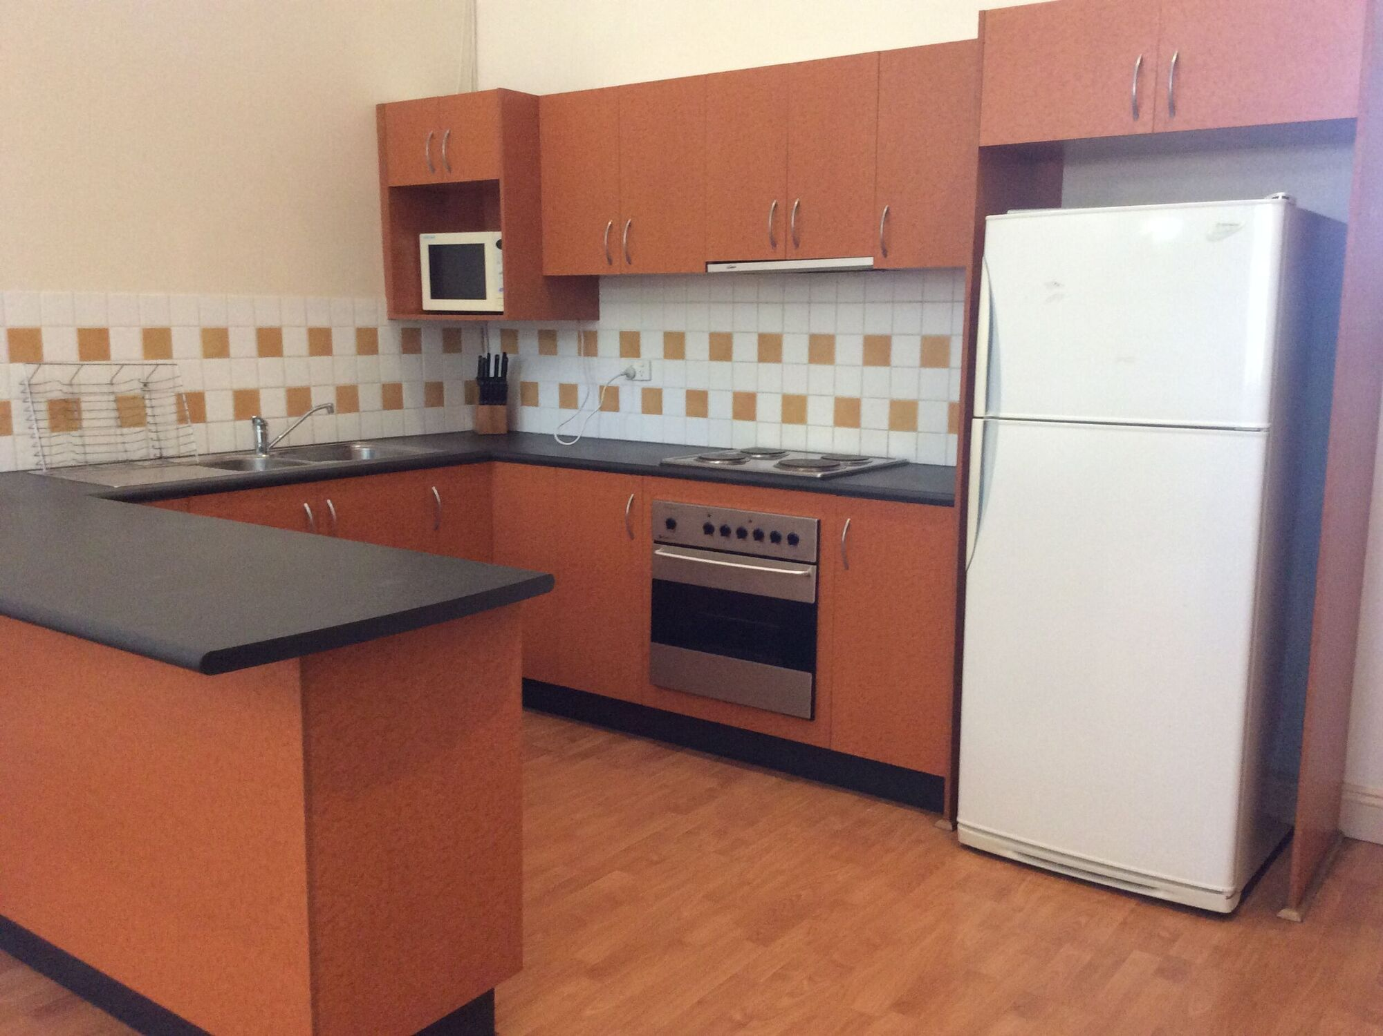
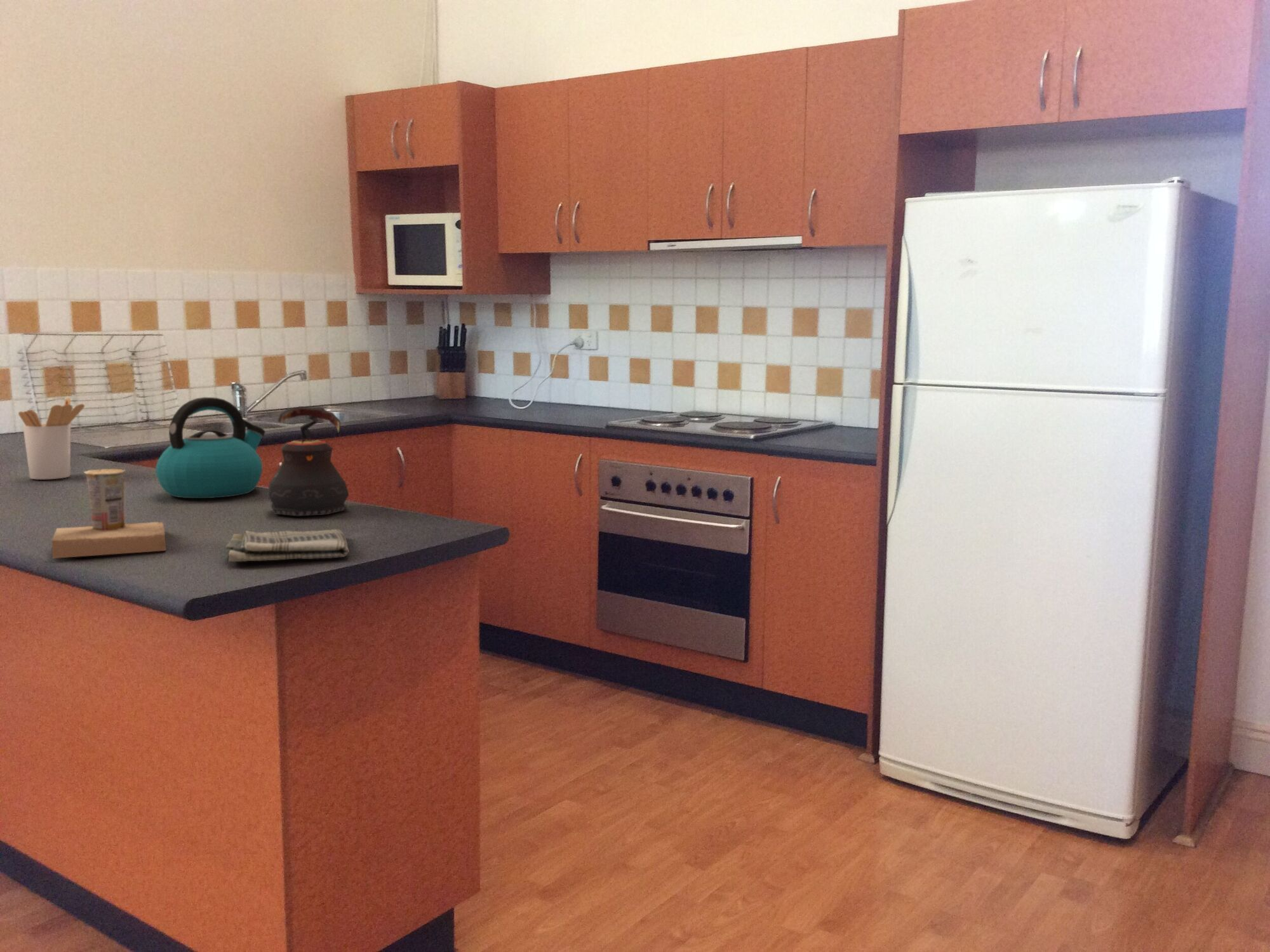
+ utensil holder (55, 439)
+ cup (109, 508)
+ kettle (215, 444)
+ teapot (307, 458)
+ dish towel (287, 541)
